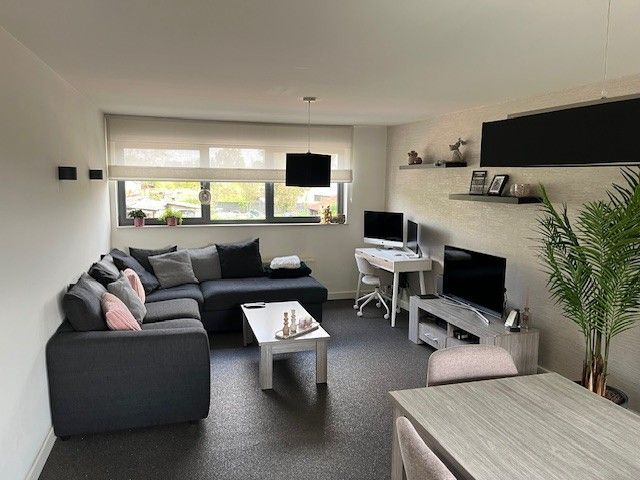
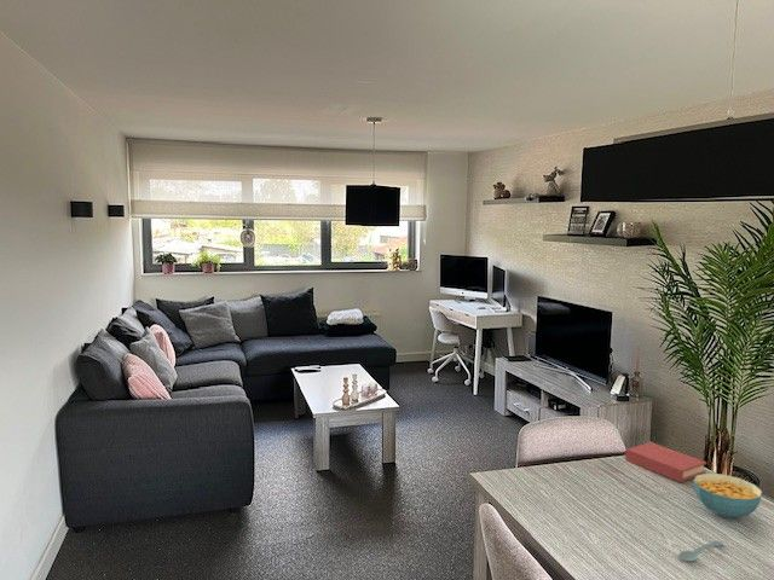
+ book (664, 460)
+ spoon (701, 549)
+ cereal bowl (726, 499)
